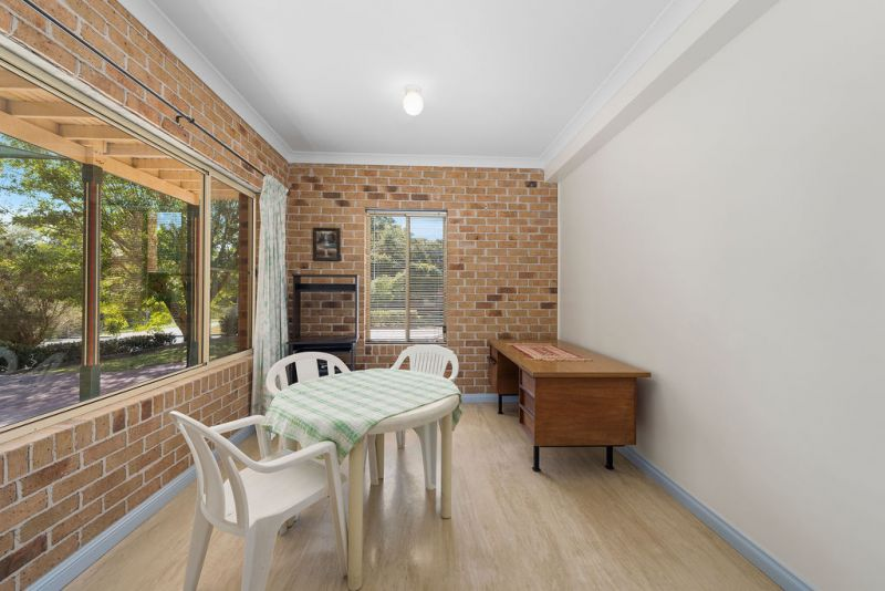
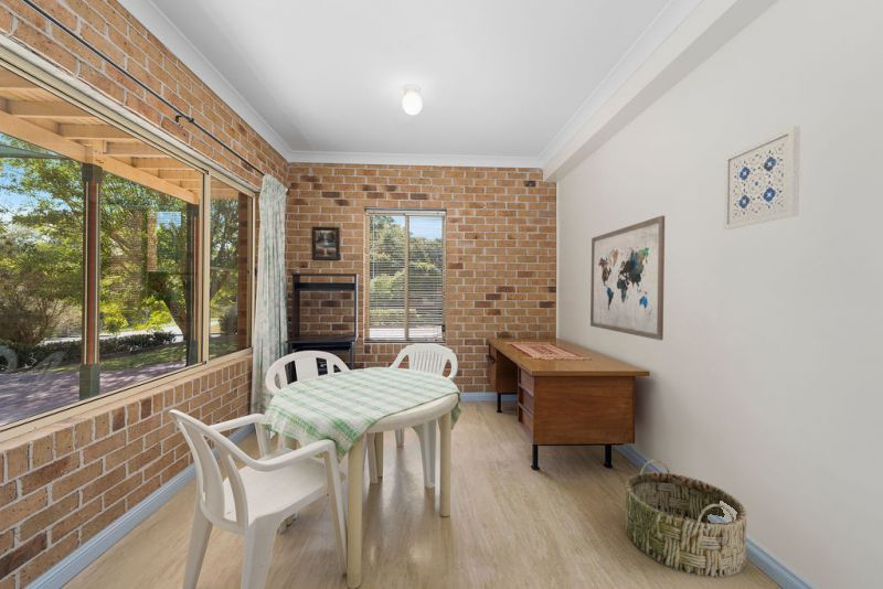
+ wall art (620, 280)
+ wall art (757, 183)
+ basket (681, 510)
